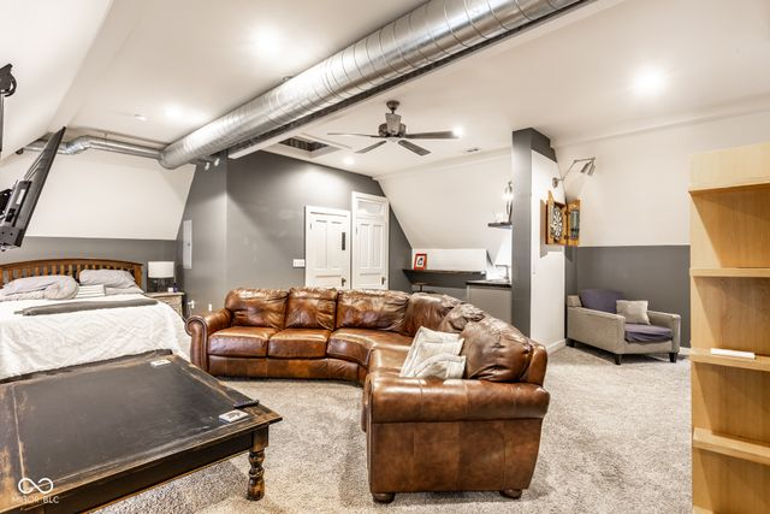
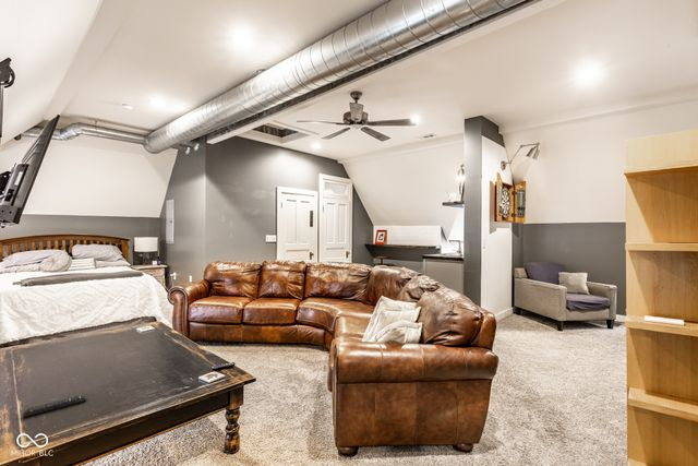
+ remote control (56, 405)
